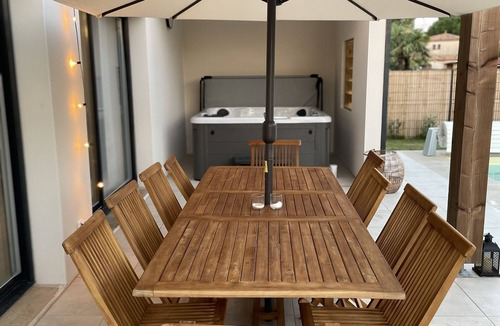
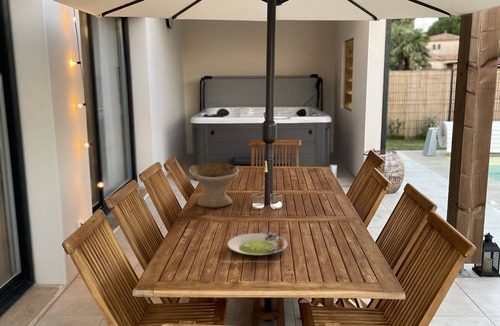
+ salad plate (257, 245)
+ bowl (214, 184)
